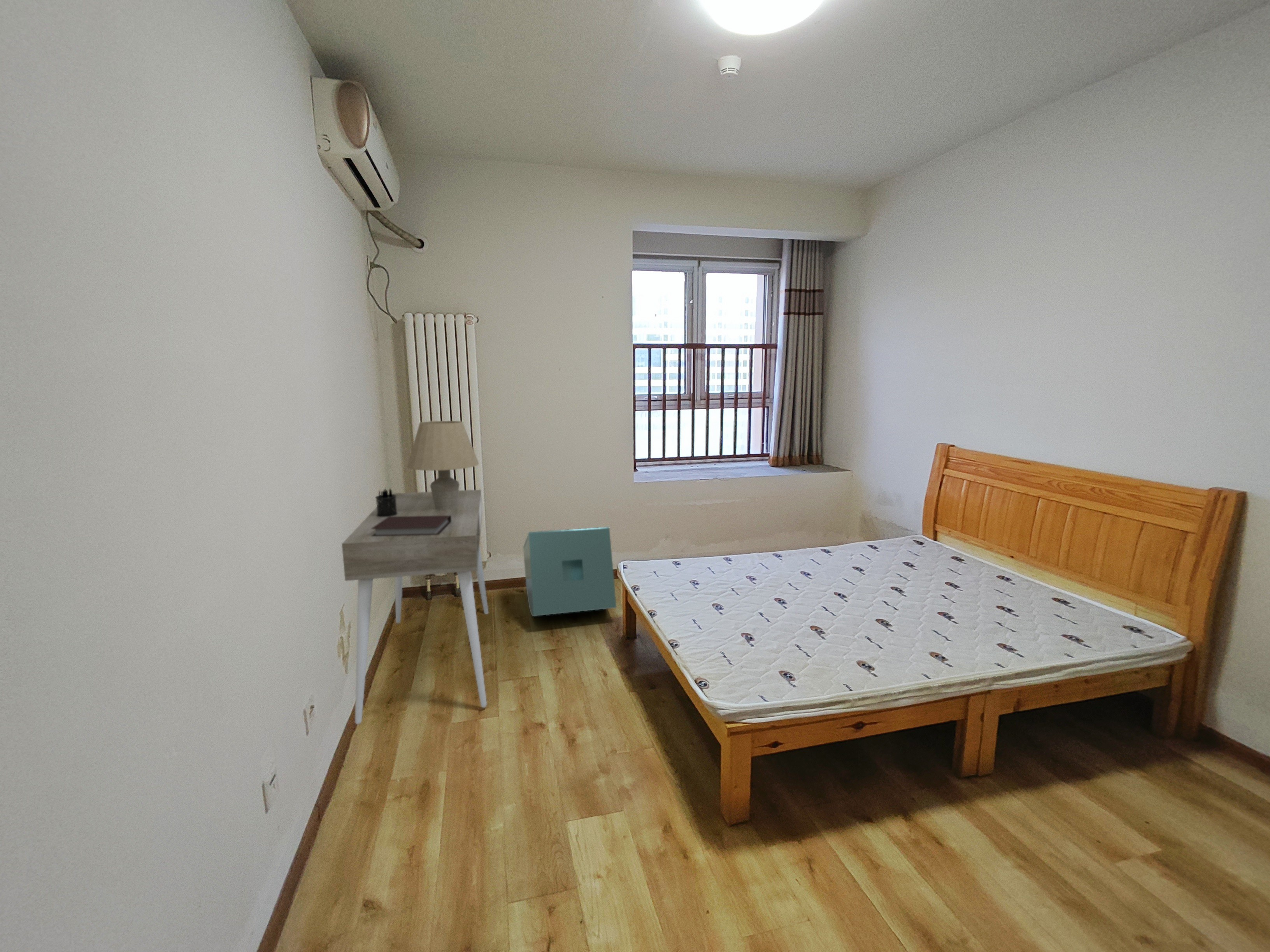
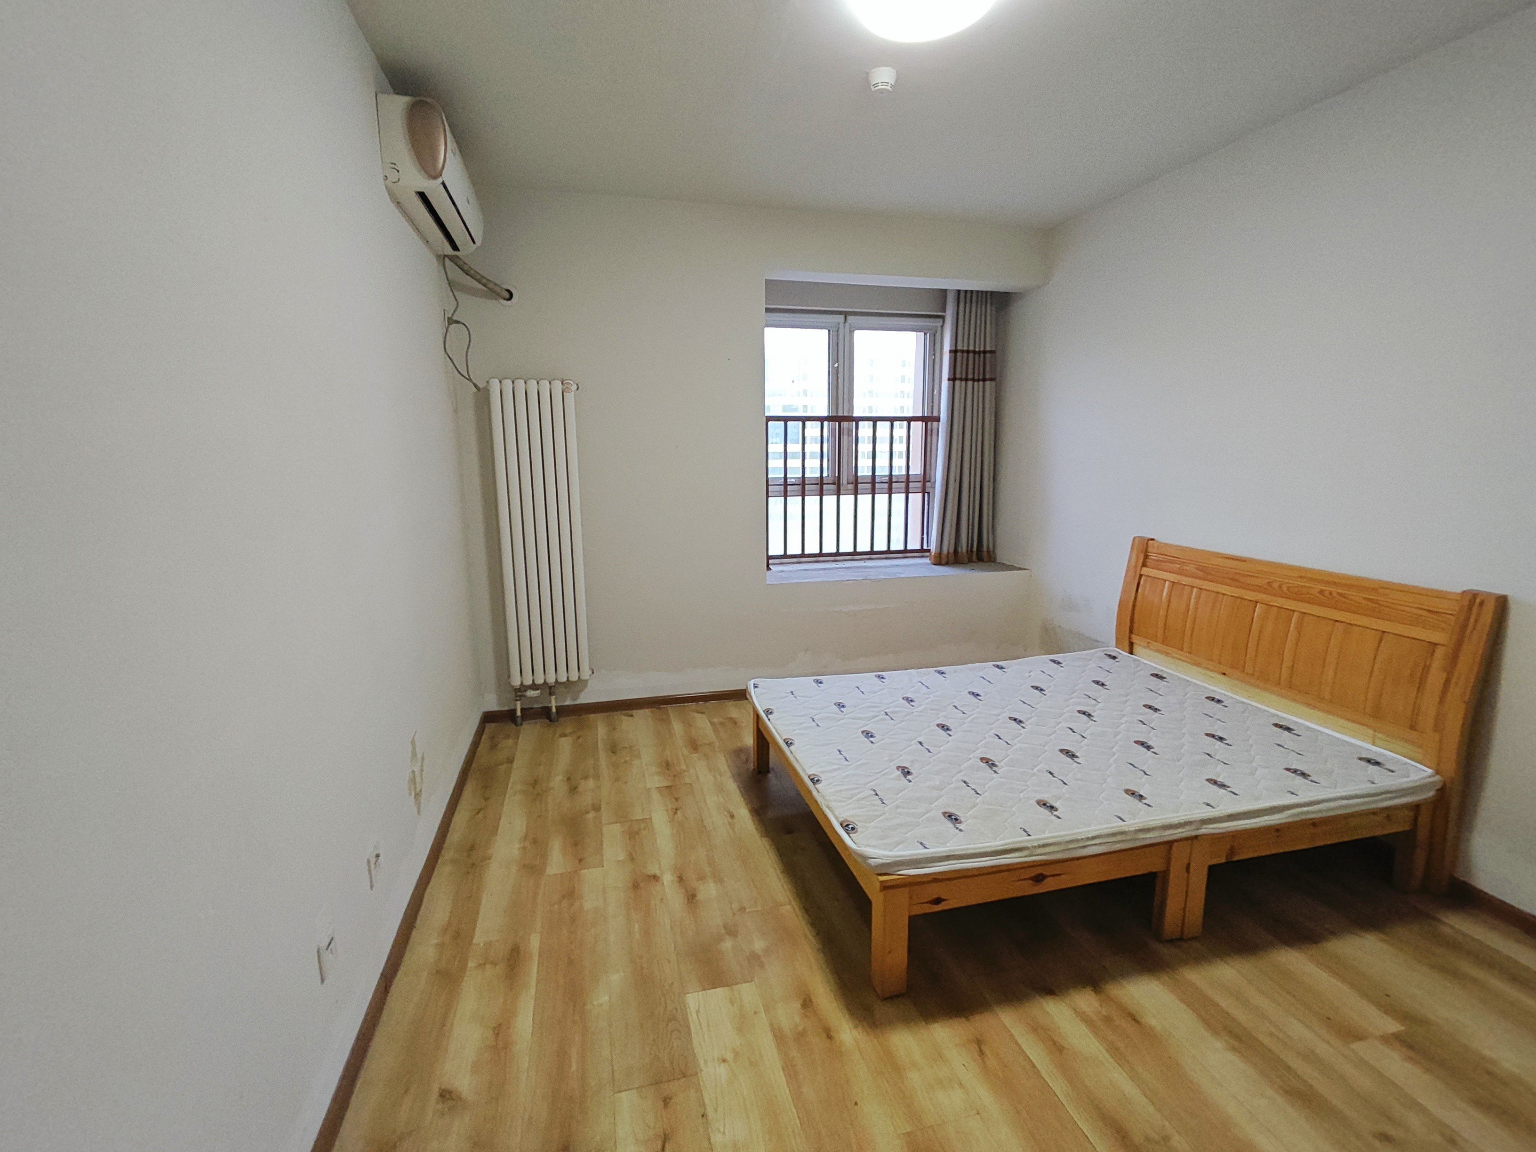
- desk (428, 574)
- notebook (413, 525)
- pen holder (386, 500)
- table lamp (444, 465)
- air purifier (565, 562)
